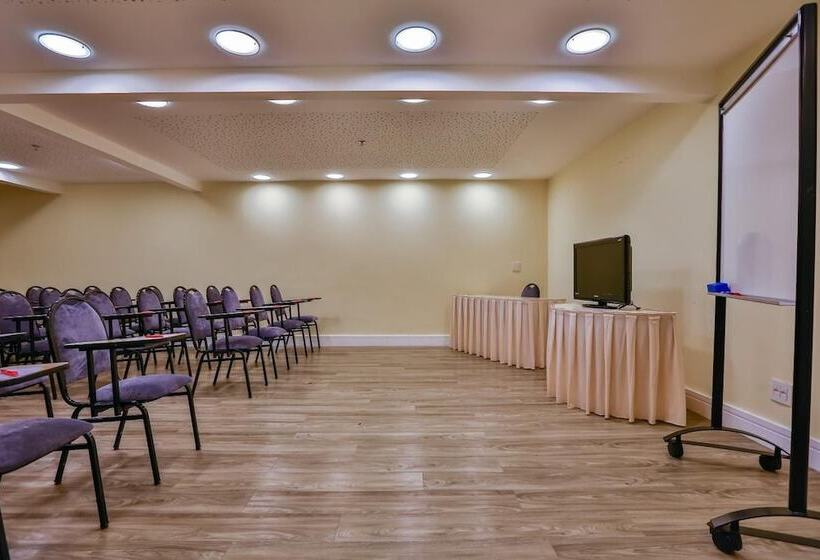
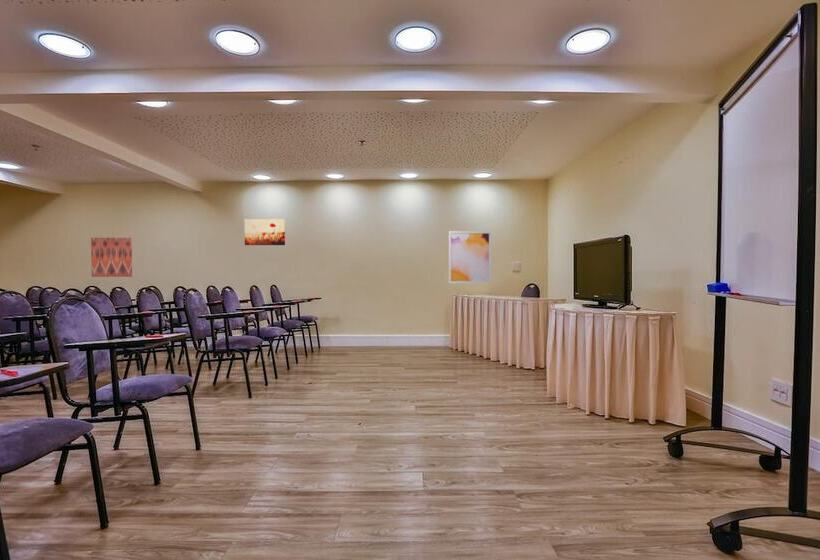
+ wall art (469, 257)
+ wall art (111, 257)
+ wall art (264, 232)
